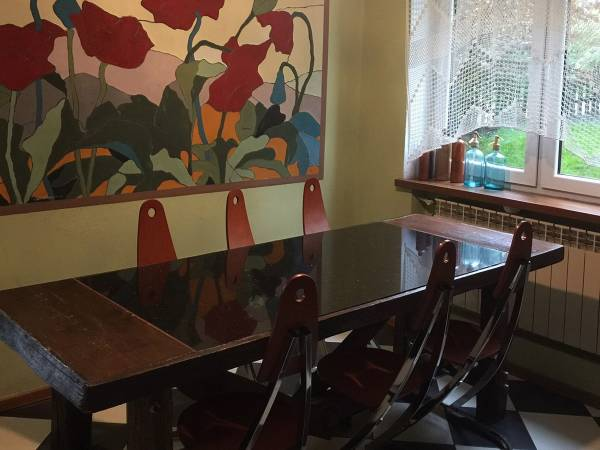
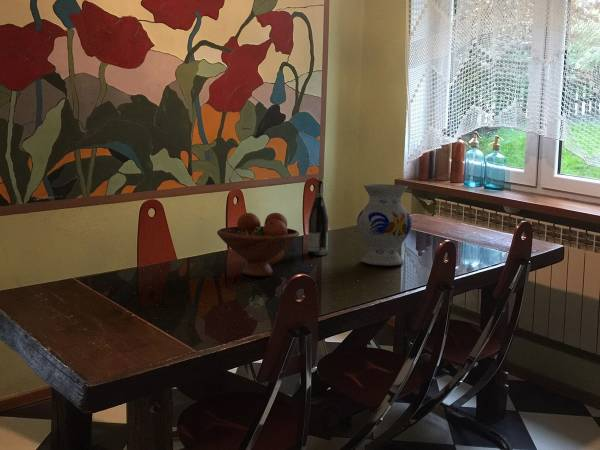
+ fruit bowl (258, 244)
+ vase (384, 224)
+ wine bottle (318, 217)
